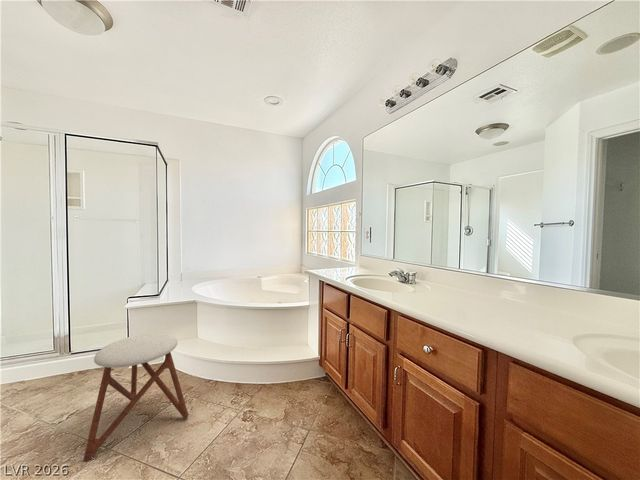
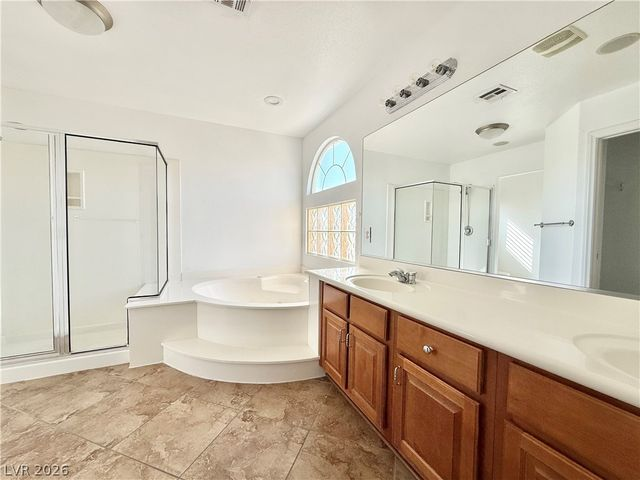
- stool (132, 387)
